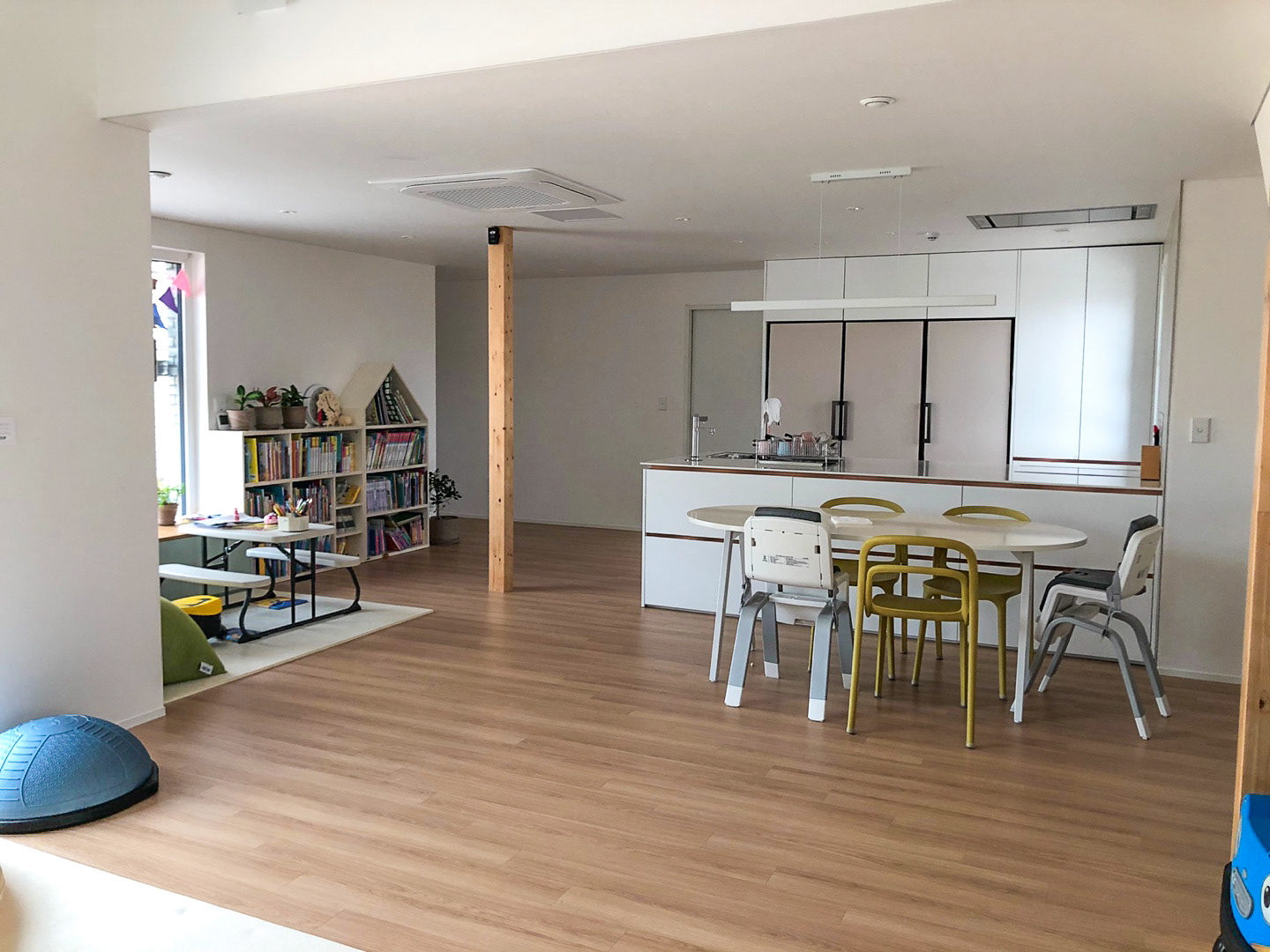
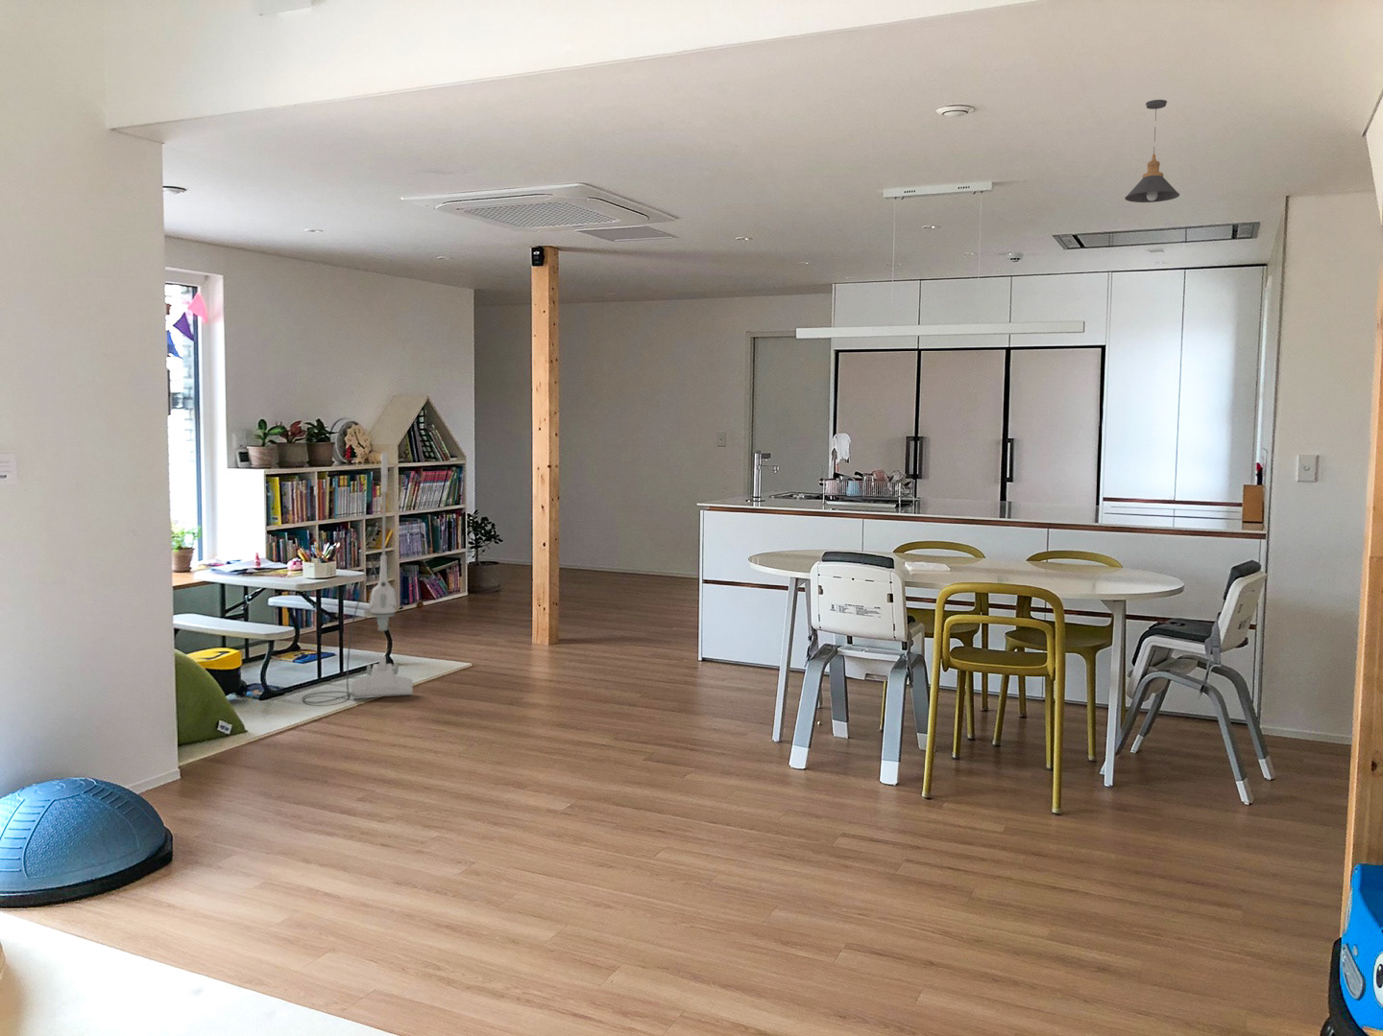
+ vacuum cleaner (366, 579)
+ pendant light (1153, 151)
